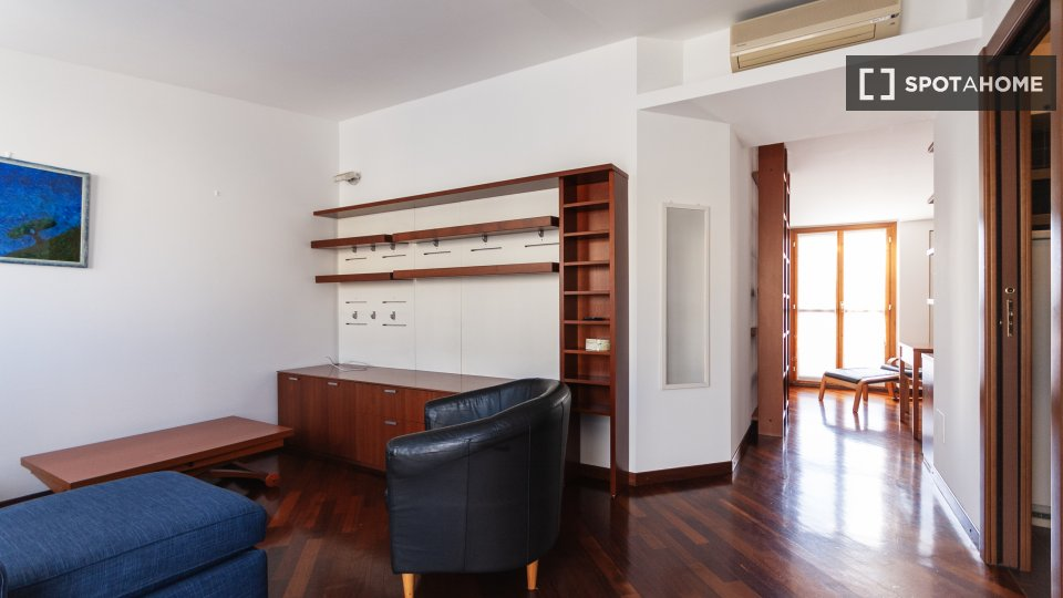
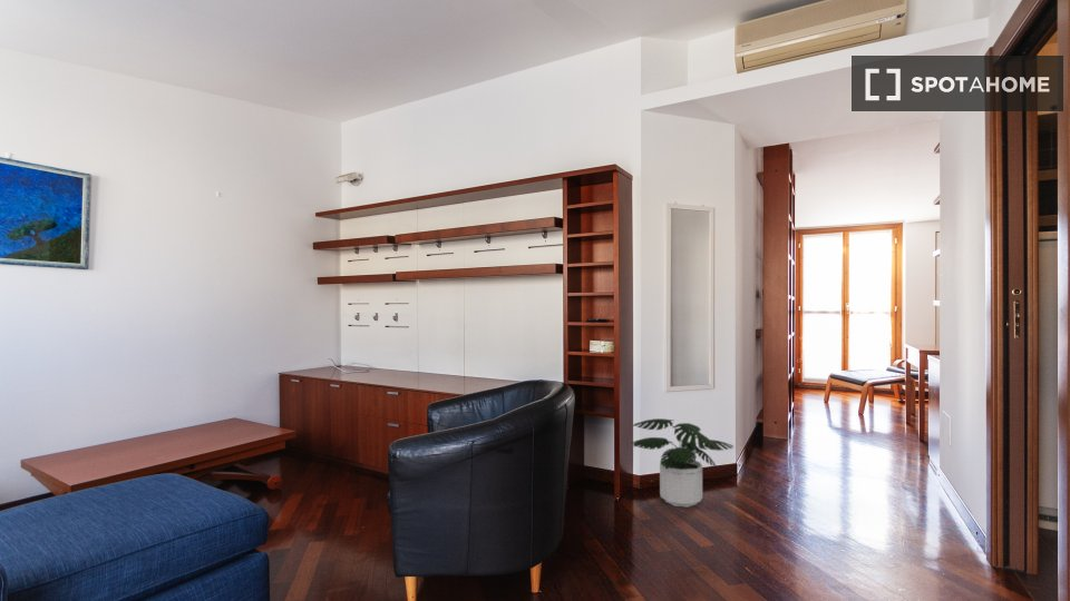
+ potted plant (683, 461)
